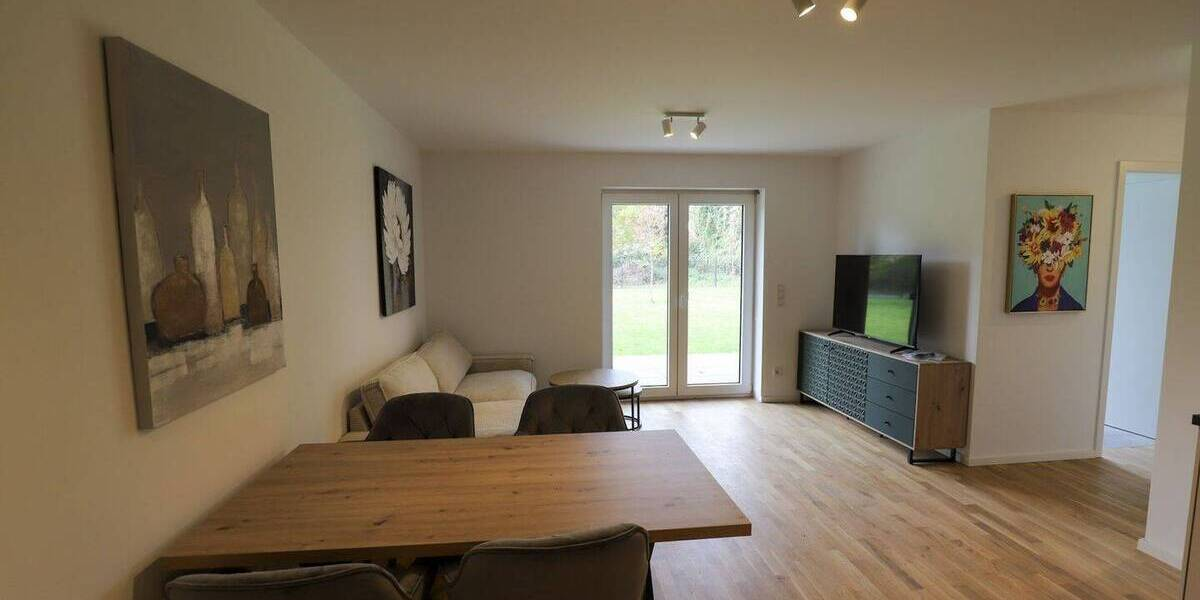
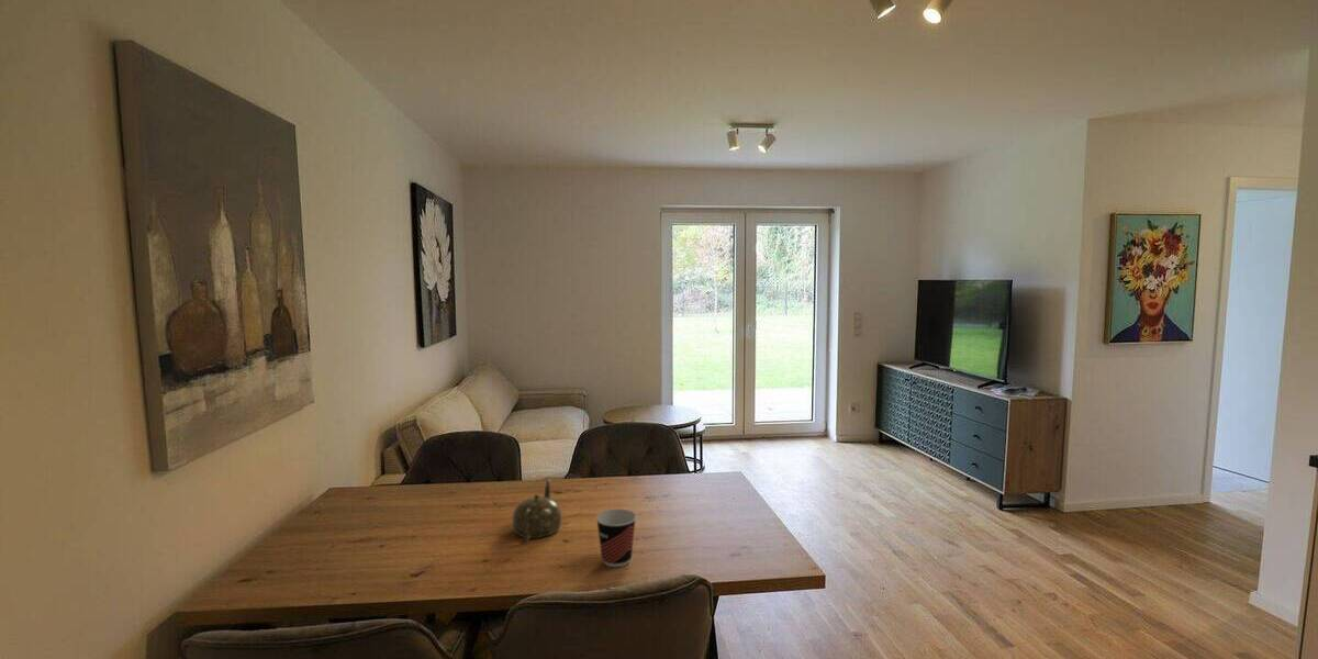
+ teapot (538, 510)
+ cup (616, 538)
